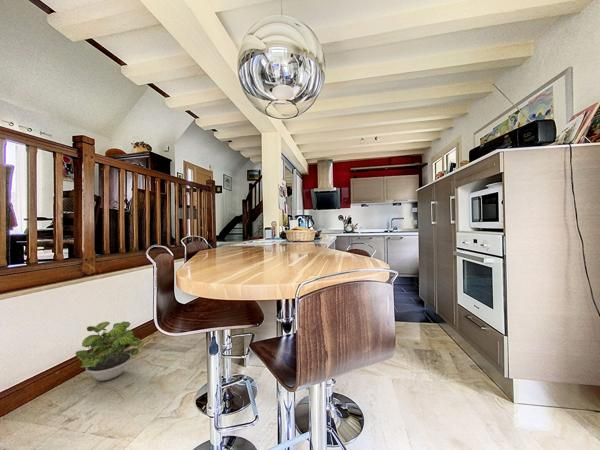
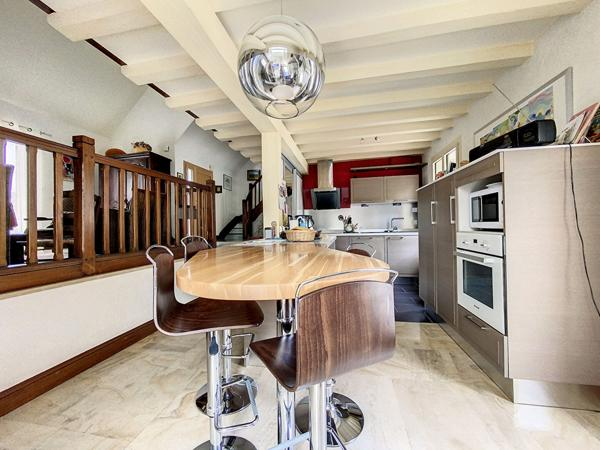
- potted plant (110, 348)
